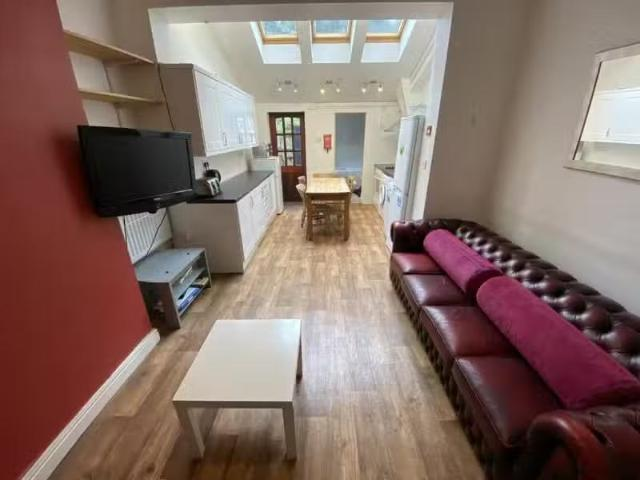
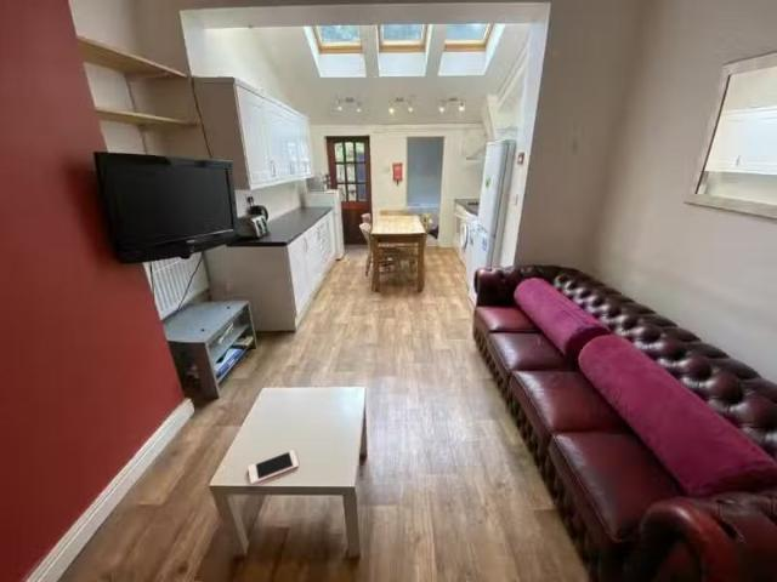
+ cell phone (273, 466)
